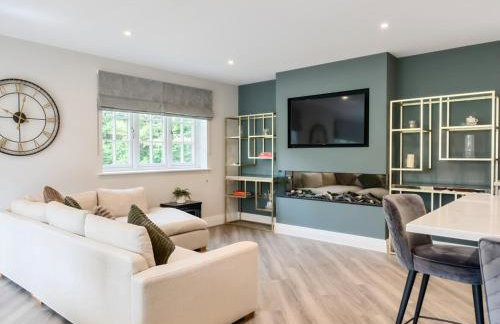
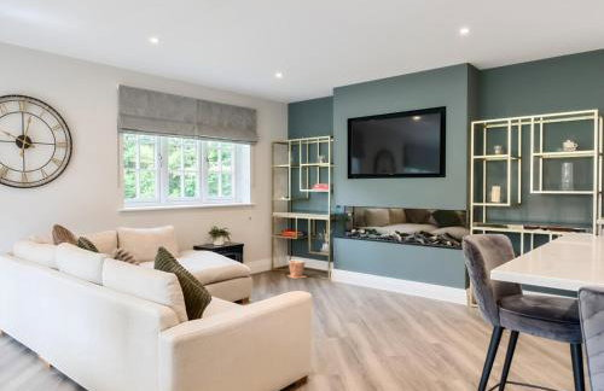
+ plant pot (296, 268)
